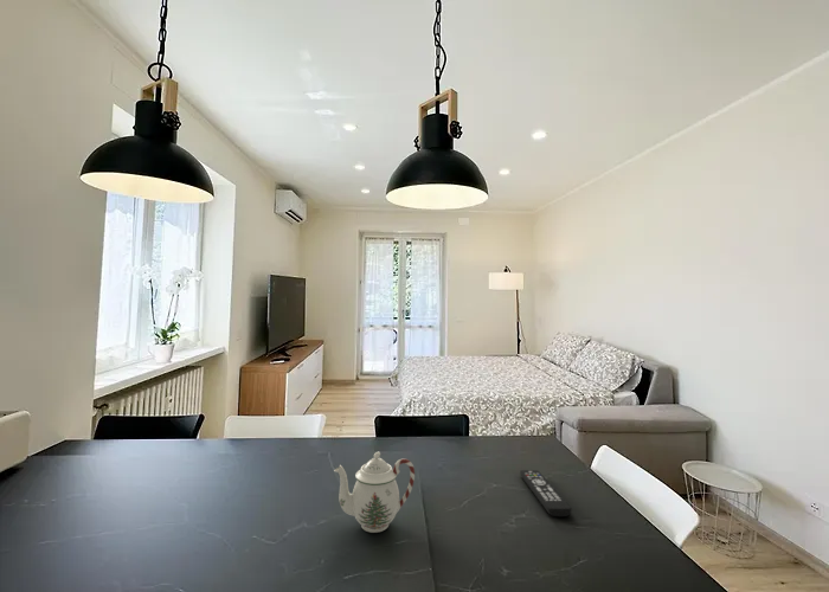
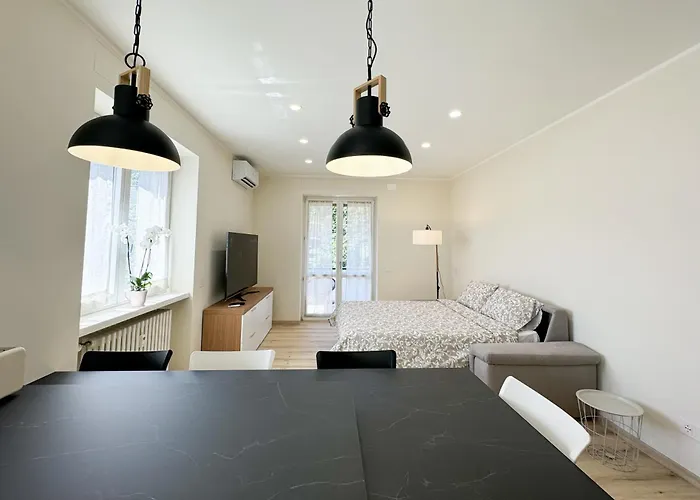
- teapot (374, 488)
- remote control (542, 490)
